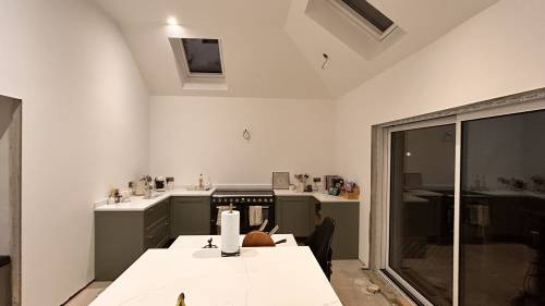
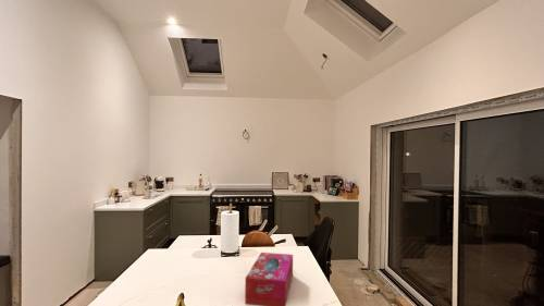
+ tissue box (271, 277)
